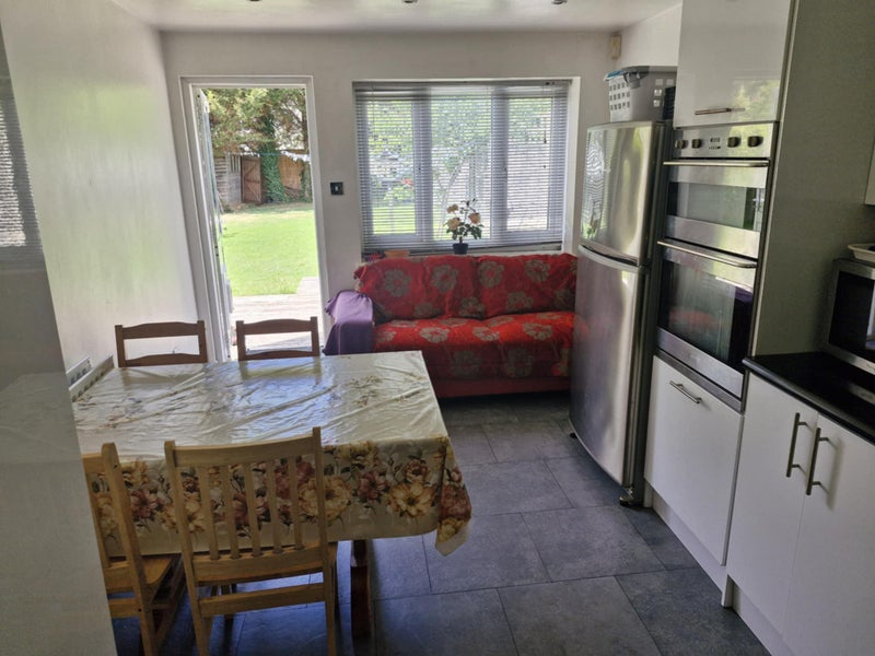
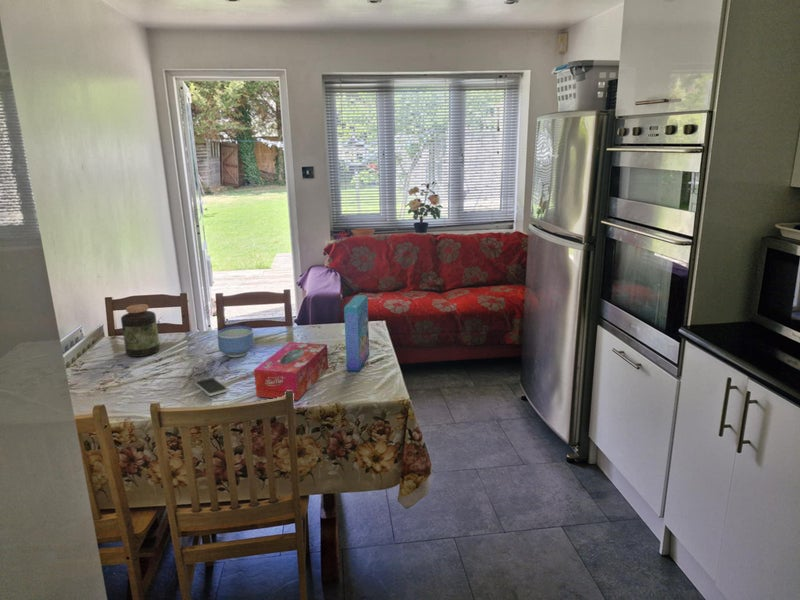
+ tissue box (293, 369)
+ smartphone (211, 386)
+ cereal box (357, 331)
+ jar (140, 329)
+ bowl (236, 342)
